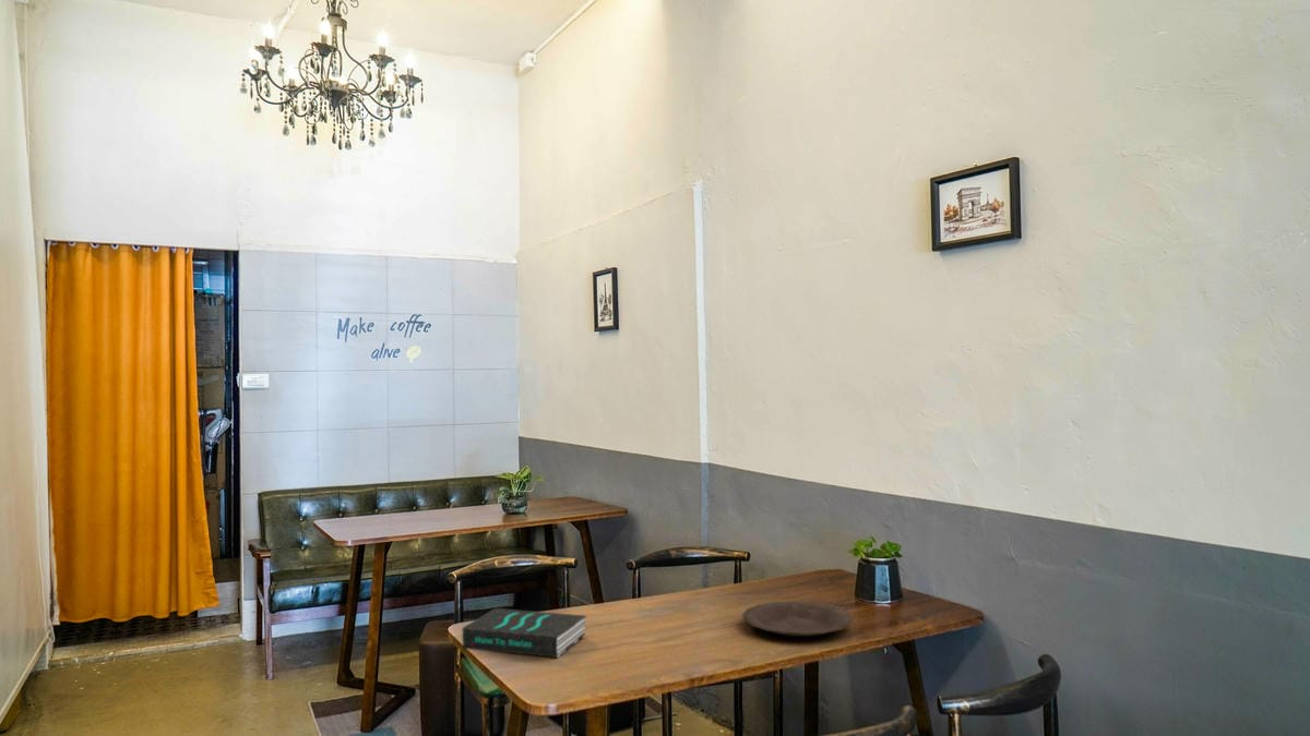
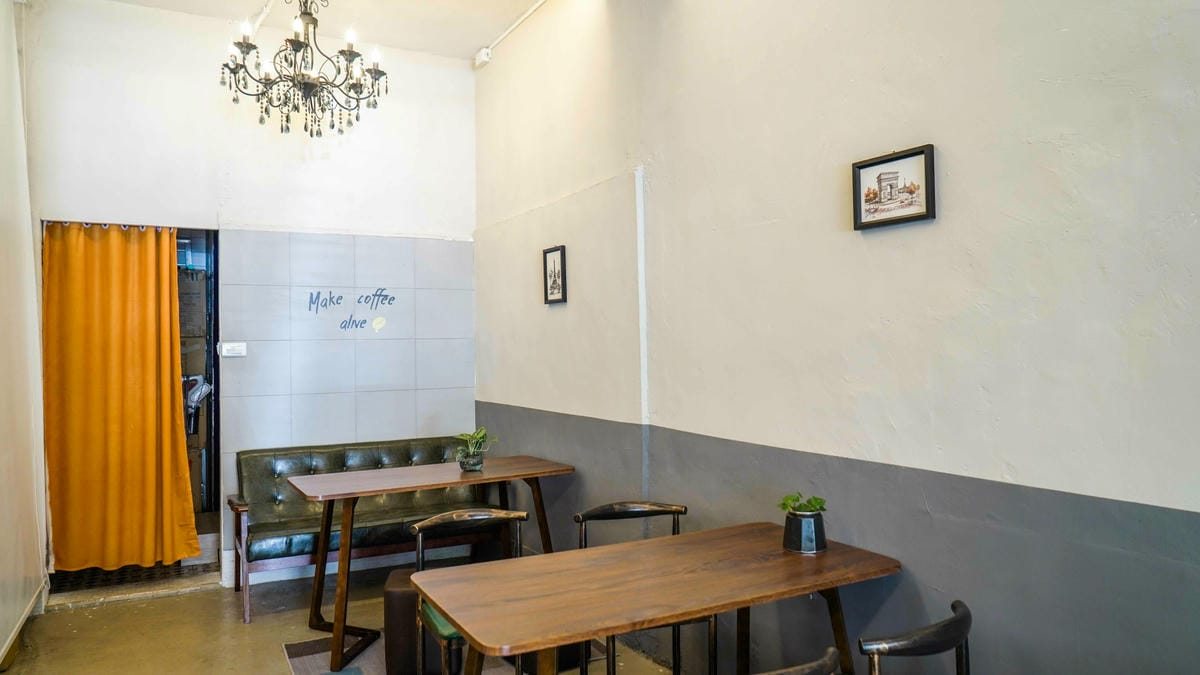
- book (525, 631)
- plate (797, 620)
